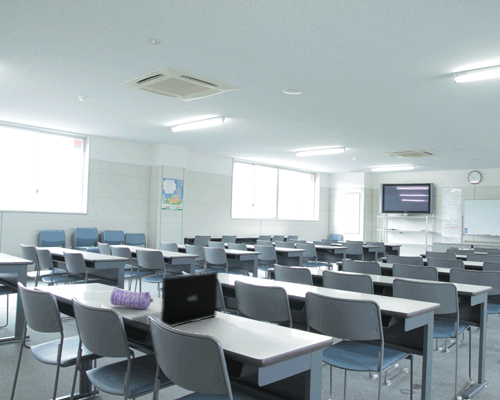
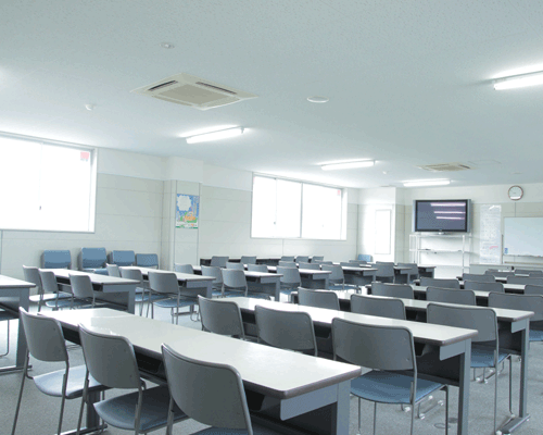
- pencil case (130, 298)
- laptop (175, 294)
